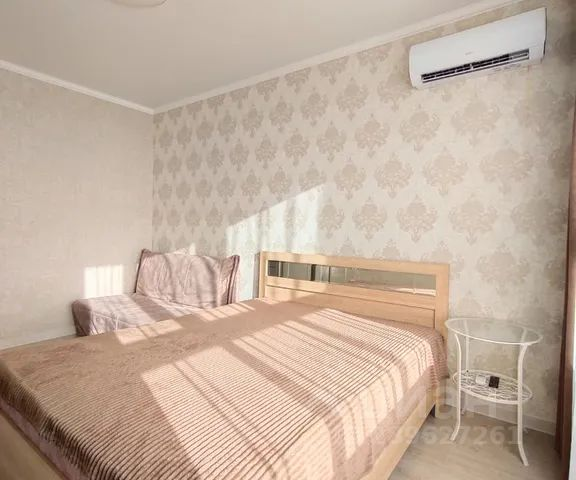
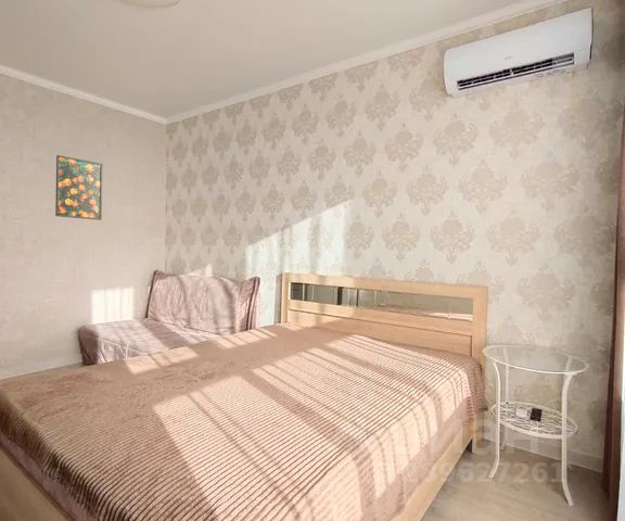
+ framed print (79, 189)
